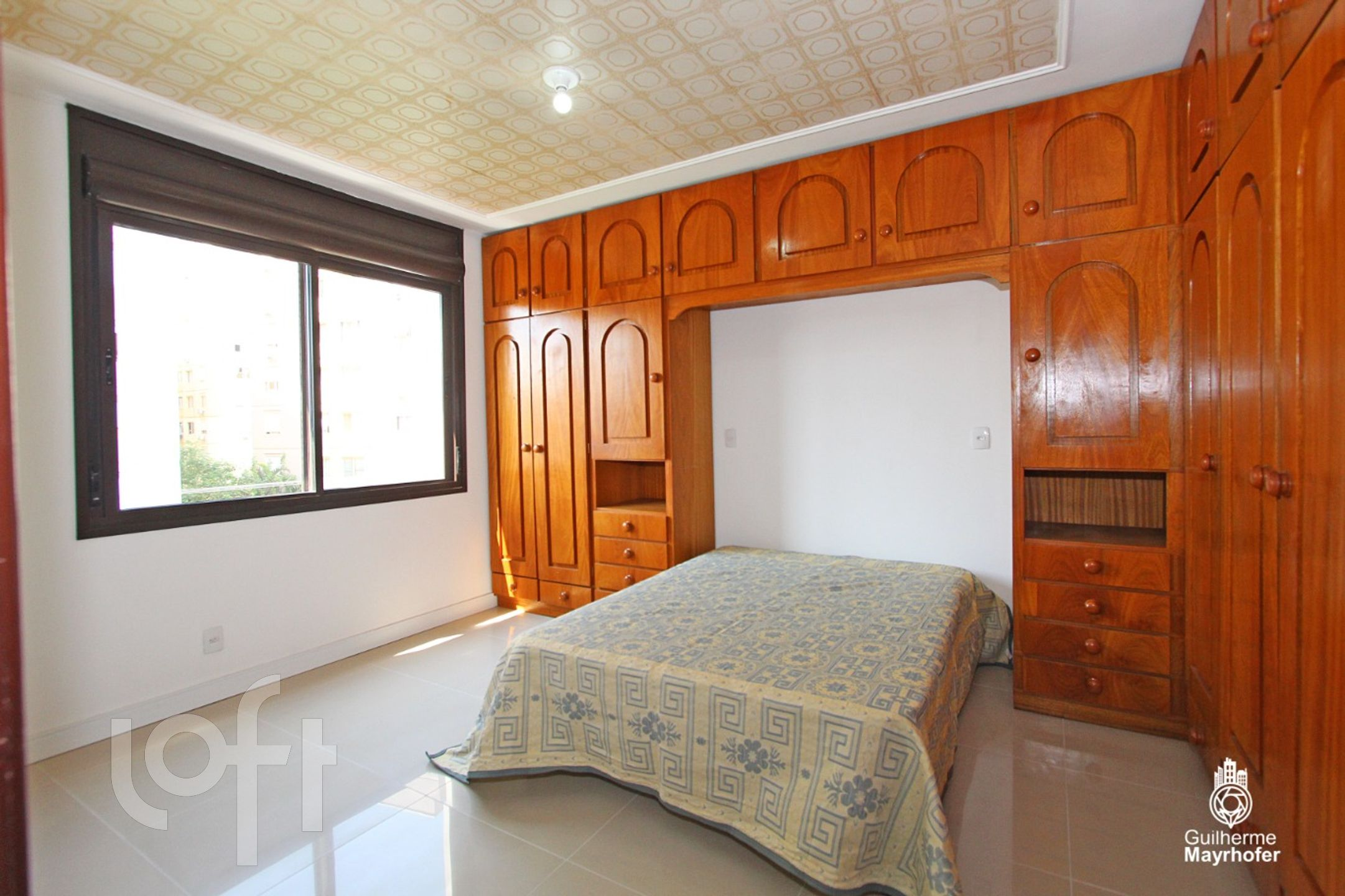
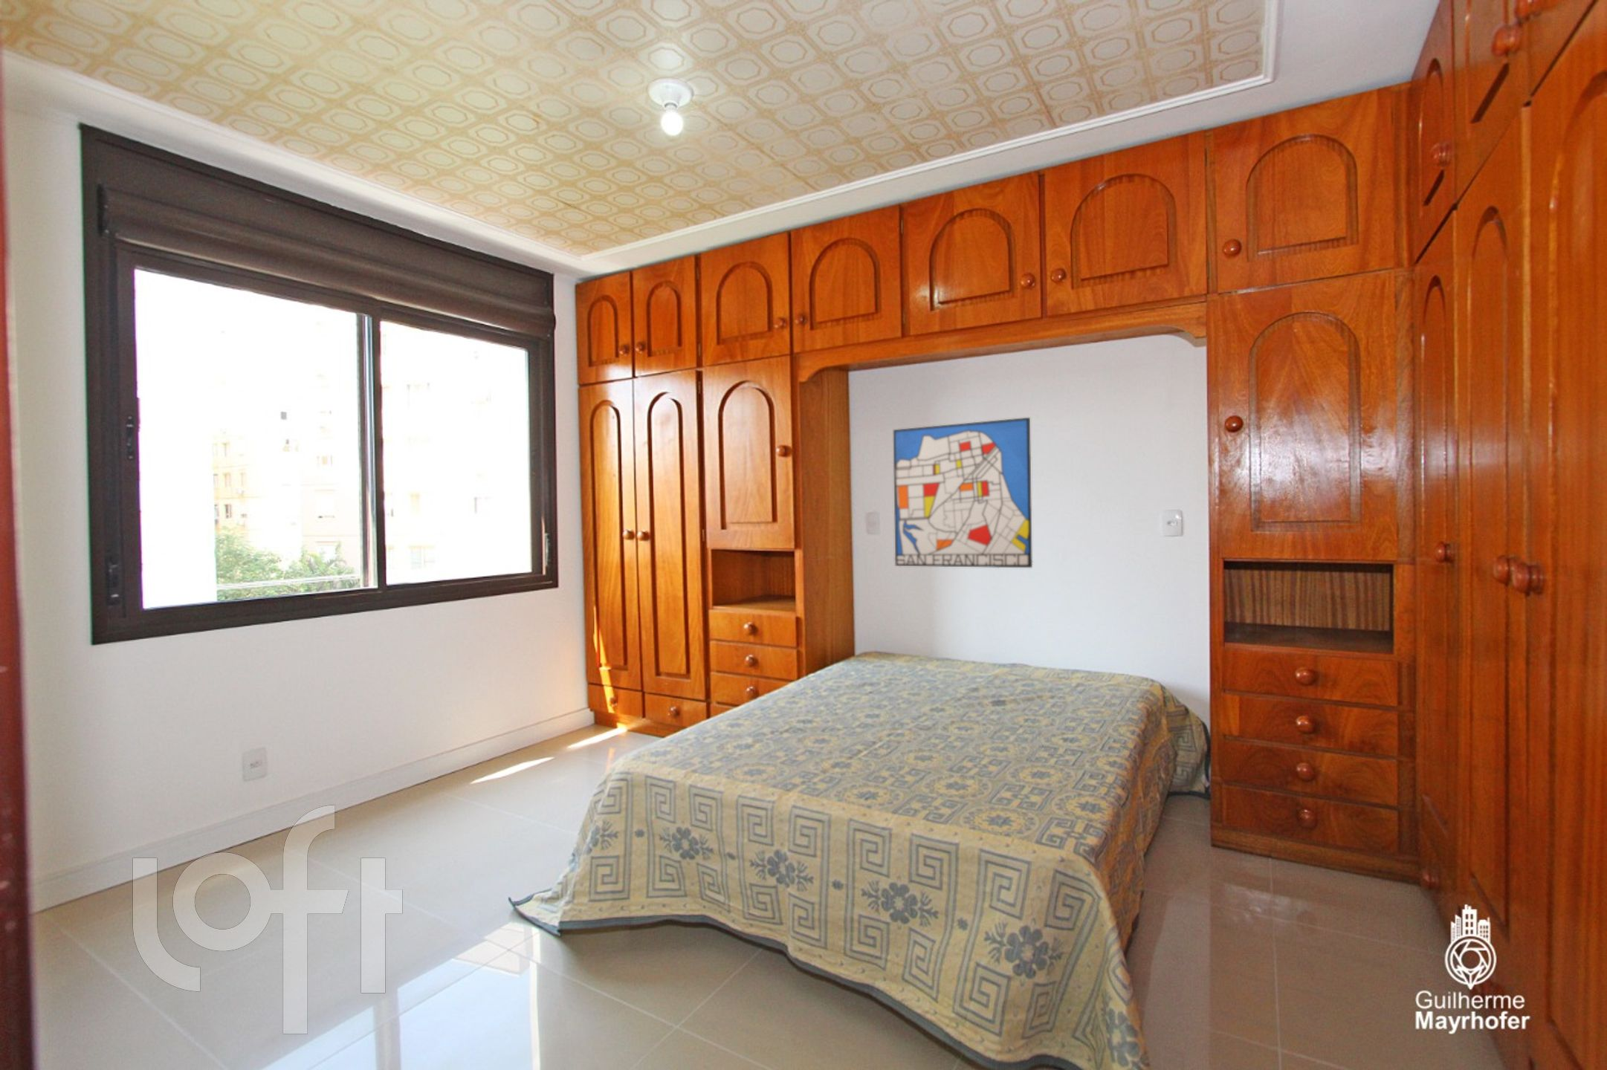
+ wall art (959, 494)
